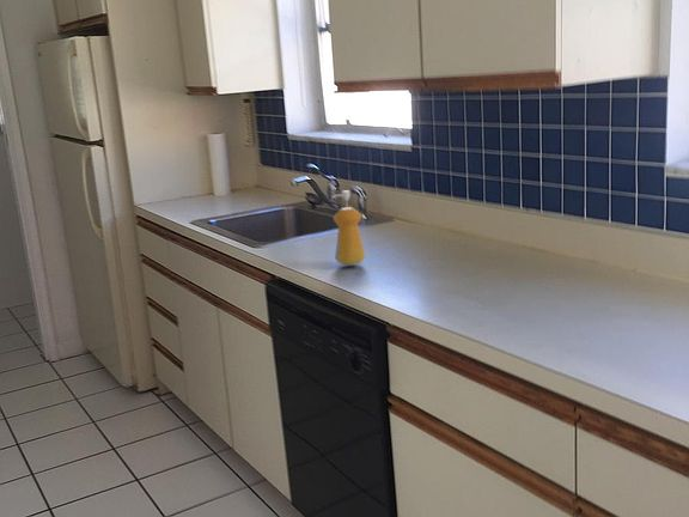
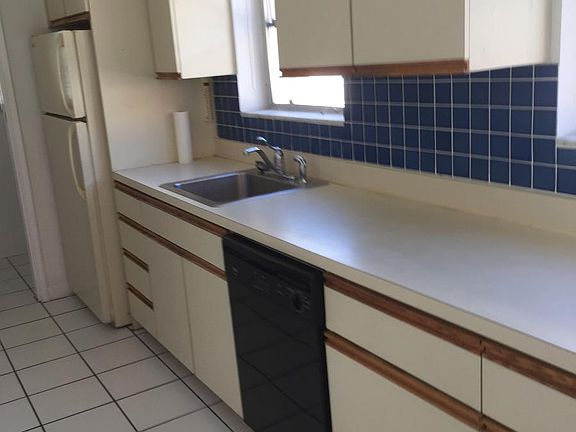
- soap dispenser (348, 227)
